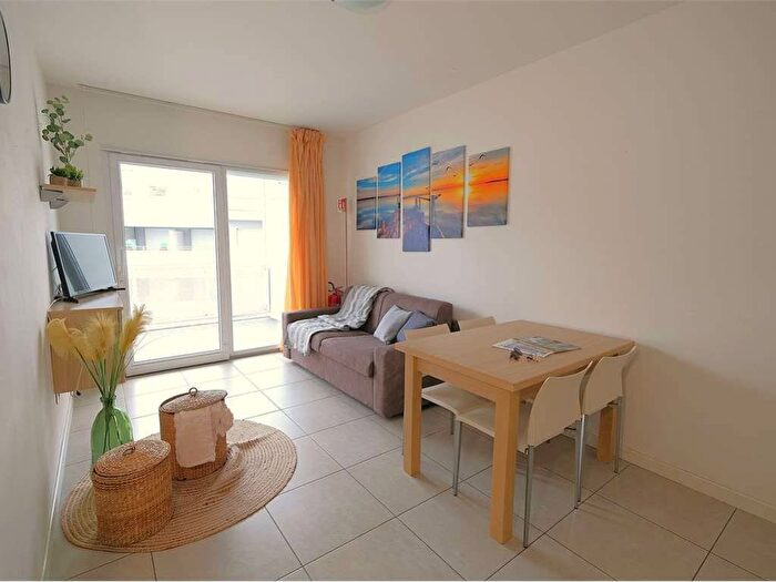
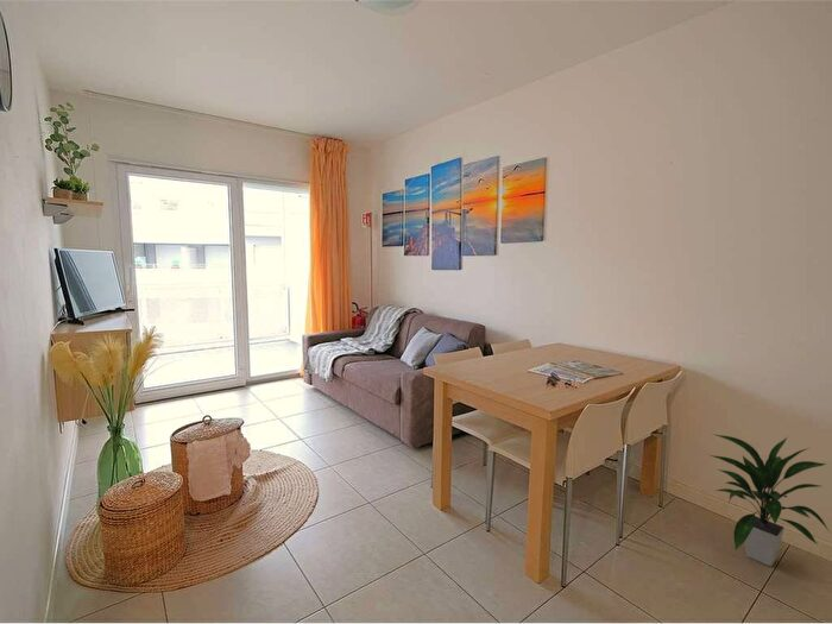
+ indoor plant (762, 497)
